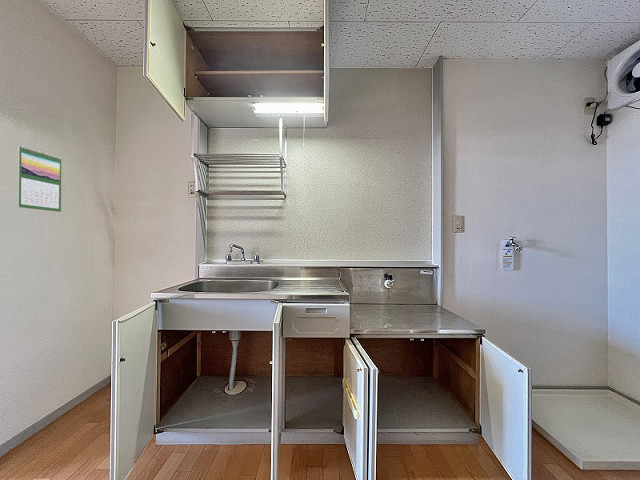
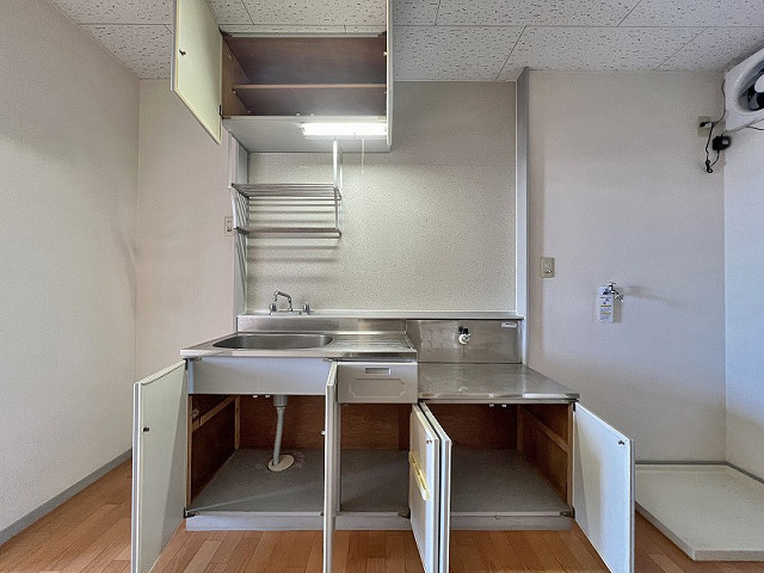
- calendar (40, 180)
